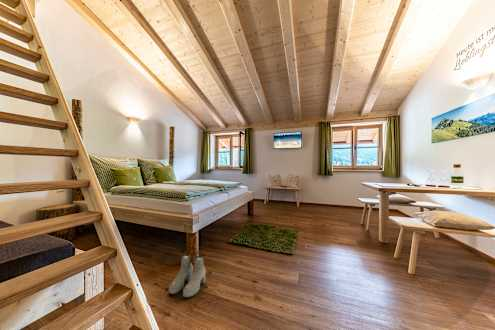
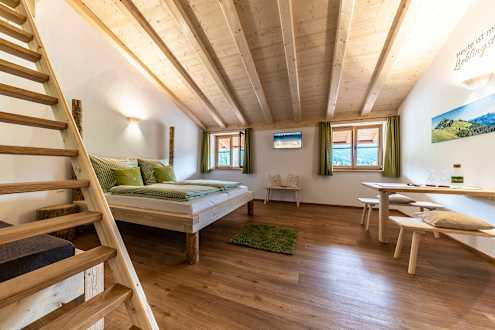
- boots (188, 272)
